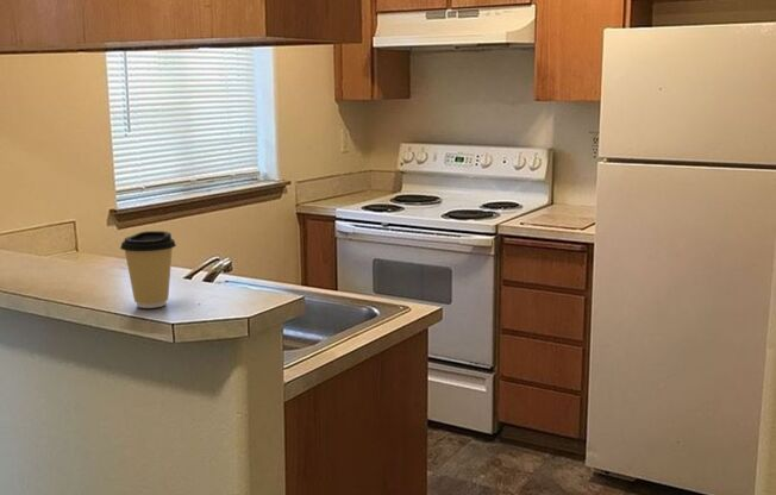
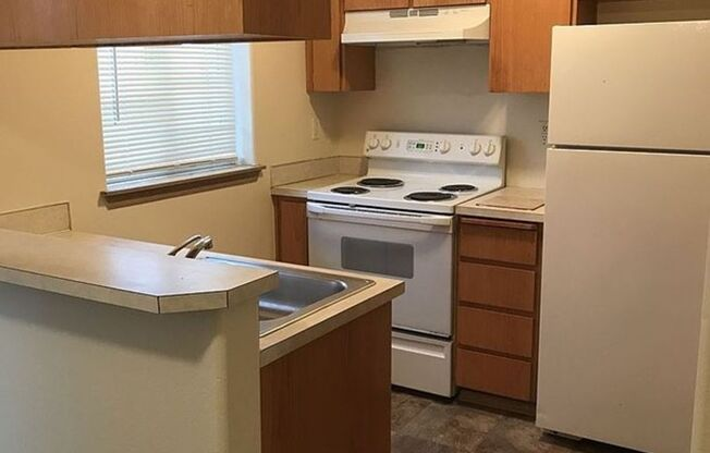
- coffee cup (149, 269)
